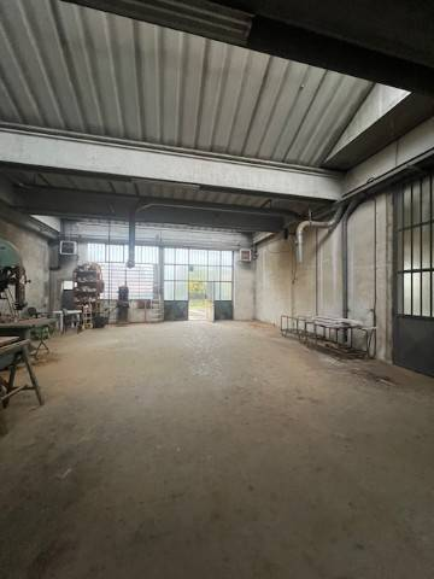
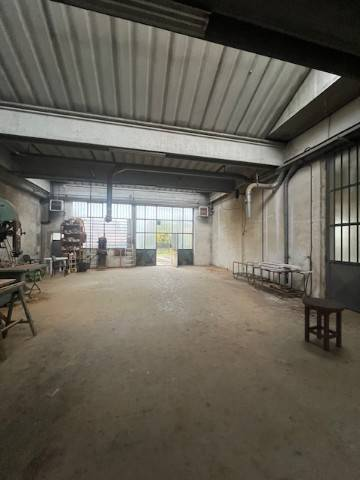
+ stool (321, 322)
